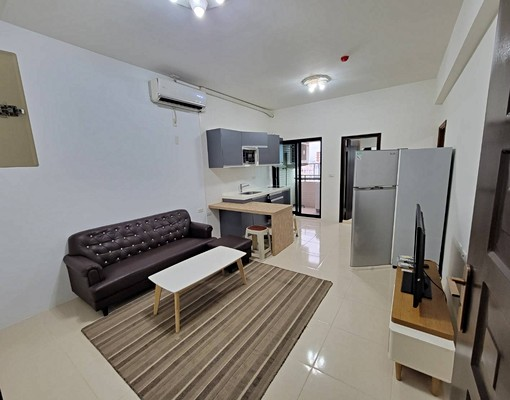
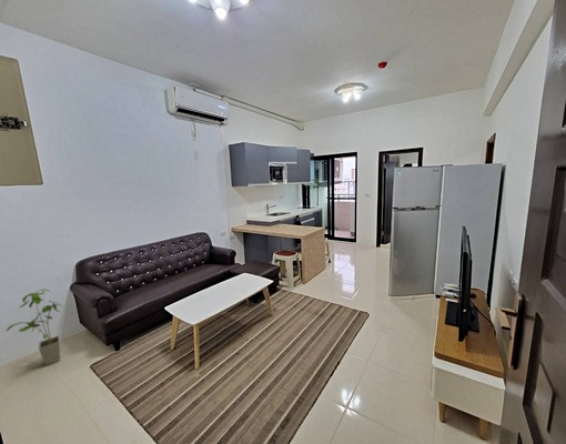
+ house plant (38, 329)
